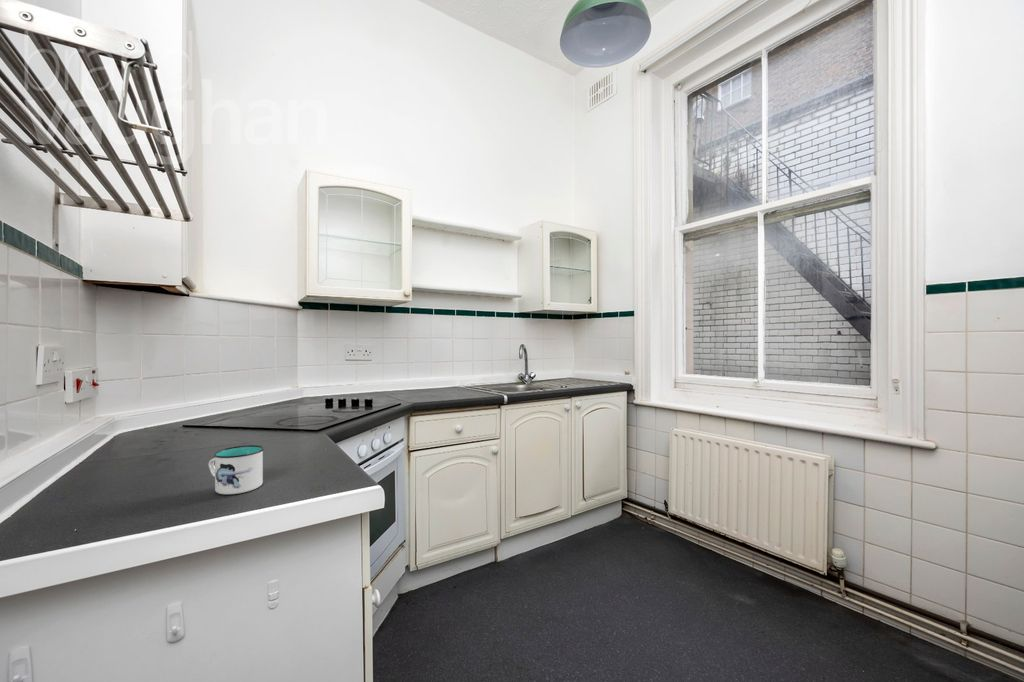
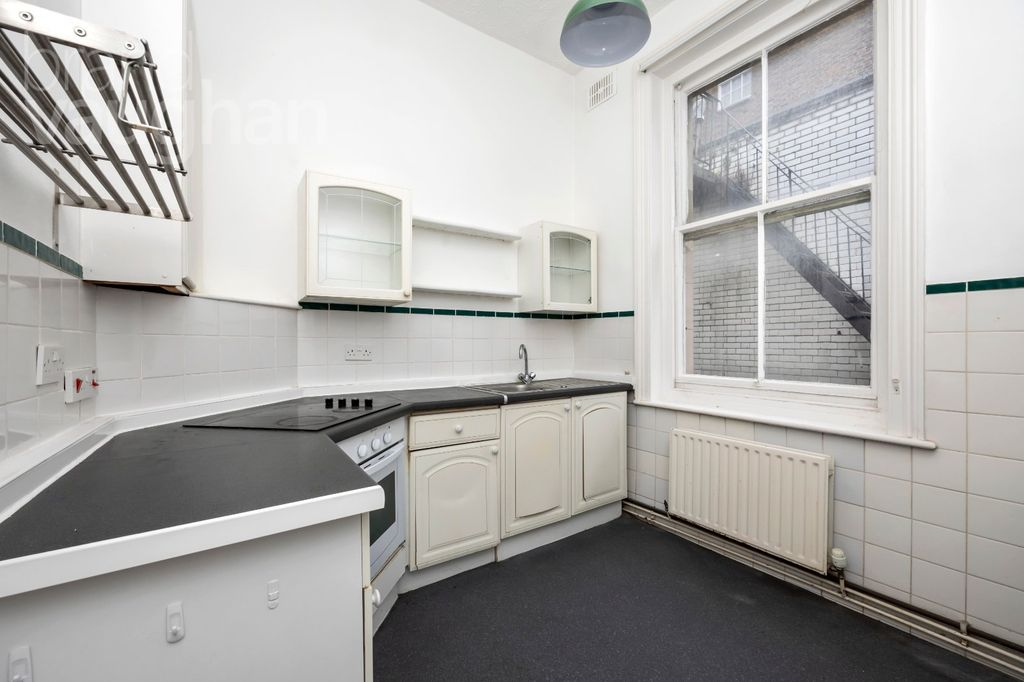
- mug (234, 468)
